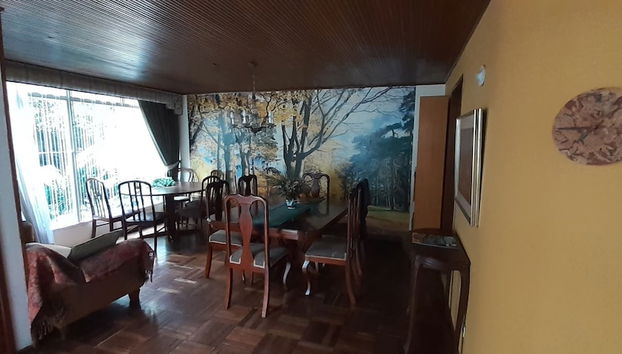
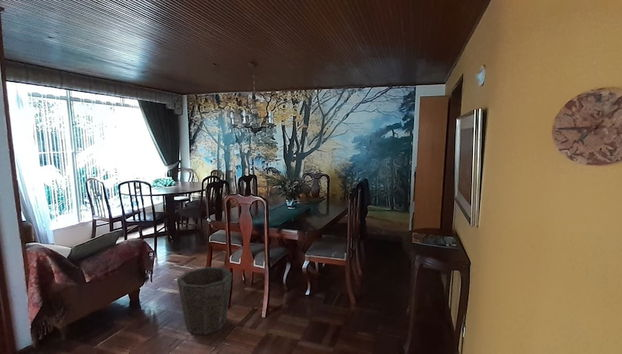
+ waste bin (205, 300)
